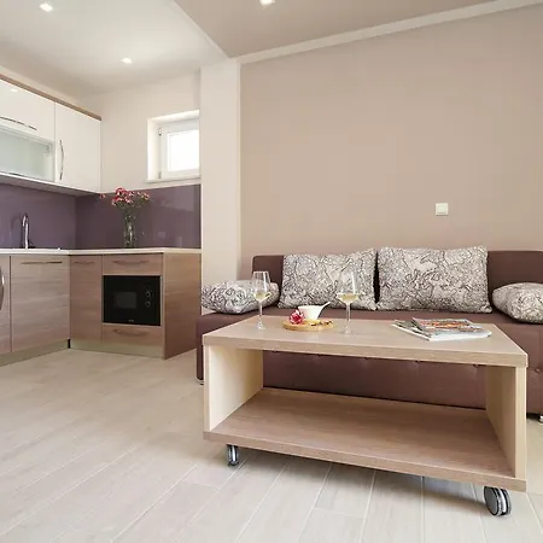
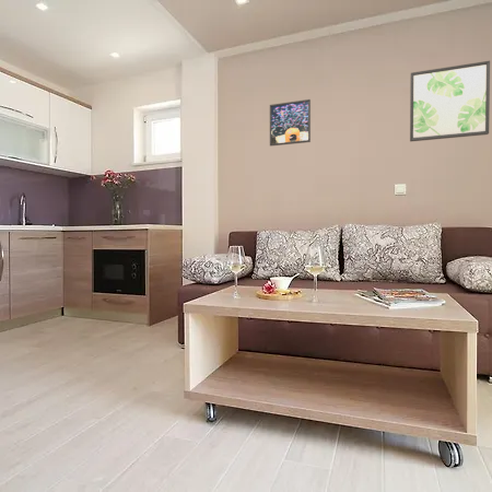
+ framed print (289, 122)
+ wall art (448, 103)
